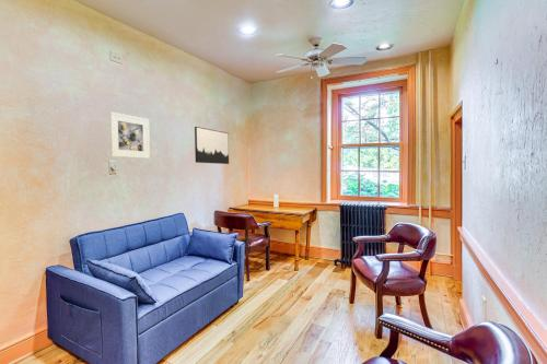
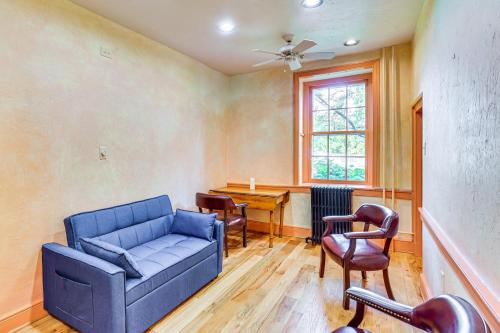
- wall art (212, 146)
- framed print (130, 137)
